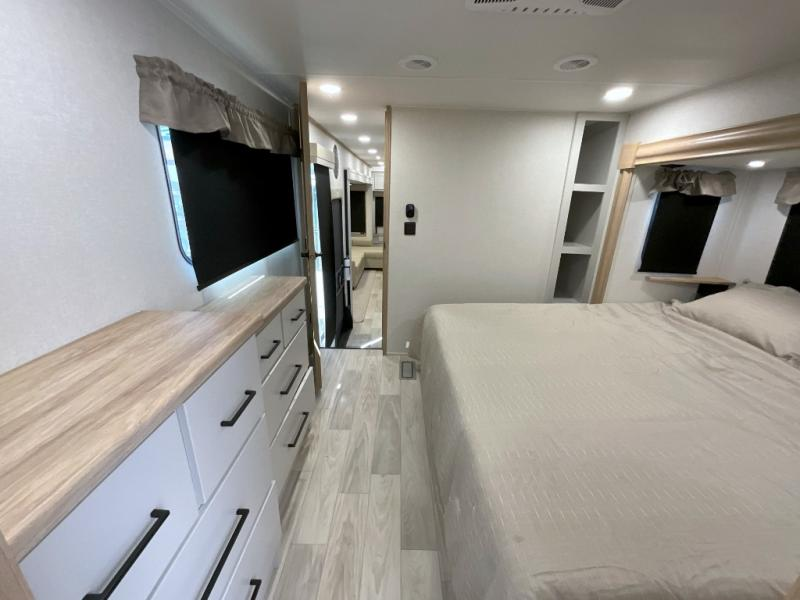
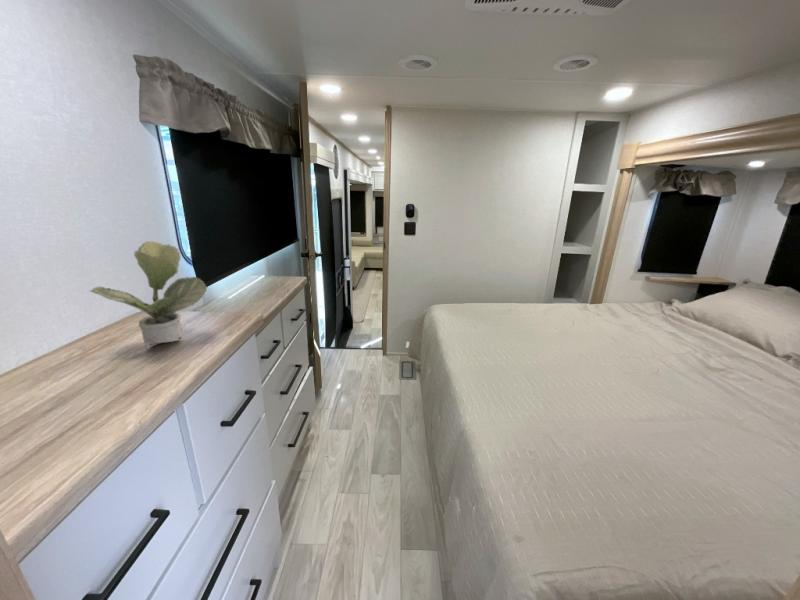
+ potted plant (154, 300)
